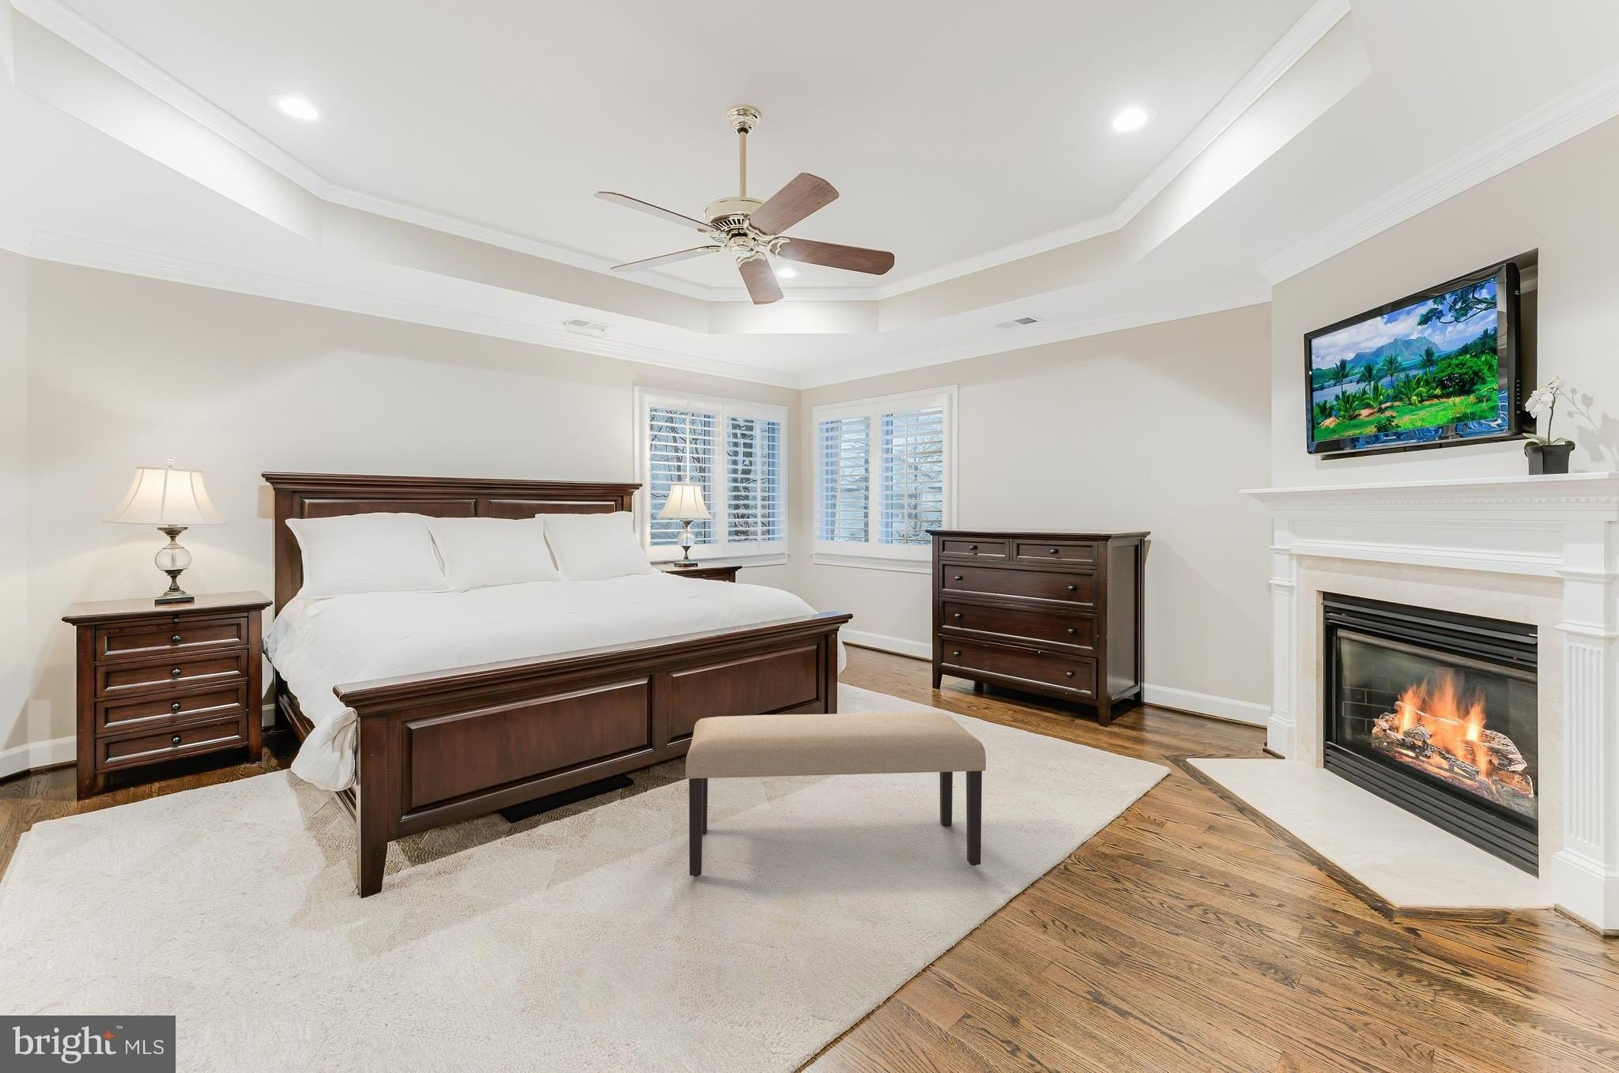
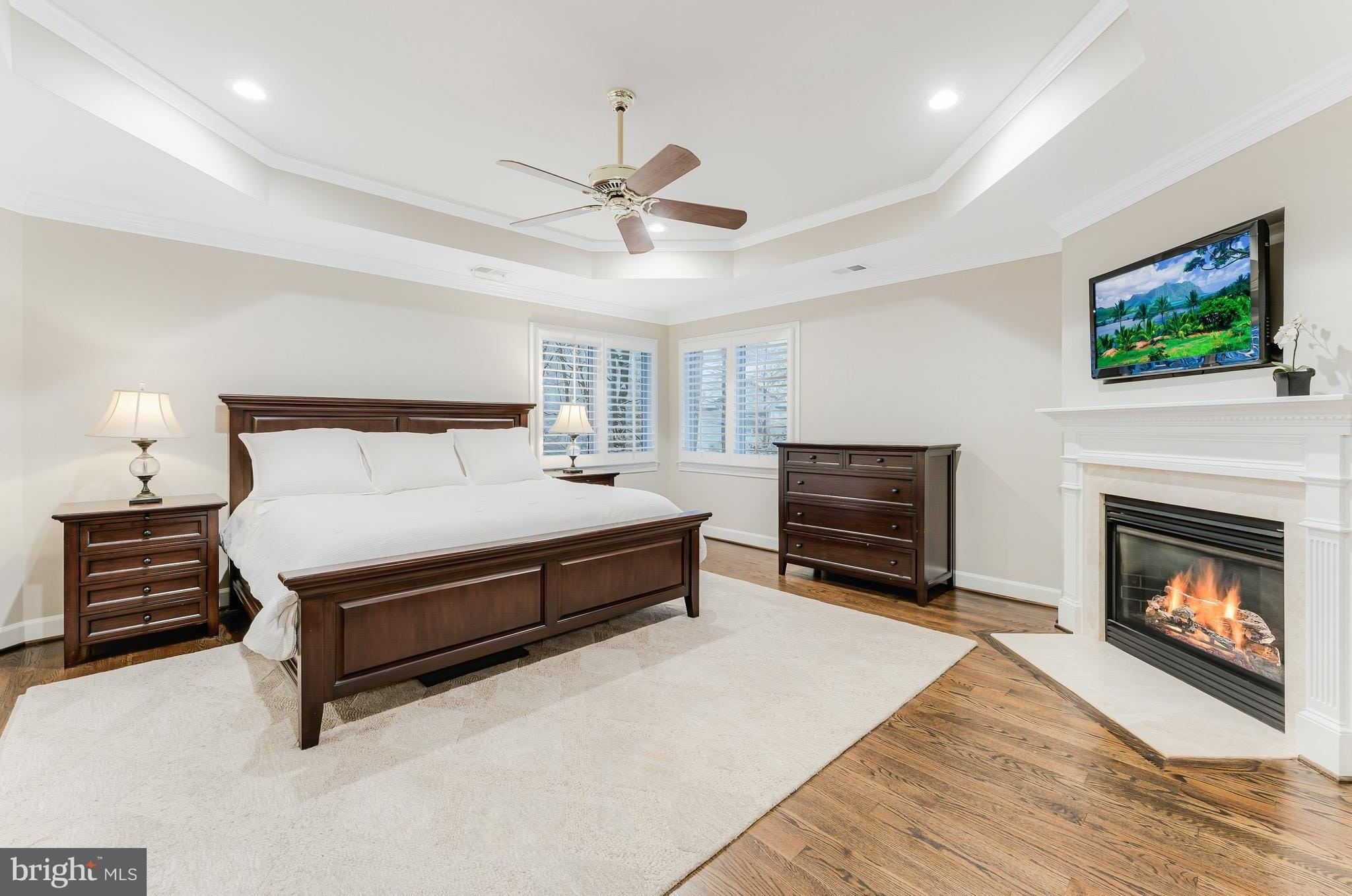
- bench (831, 775)
